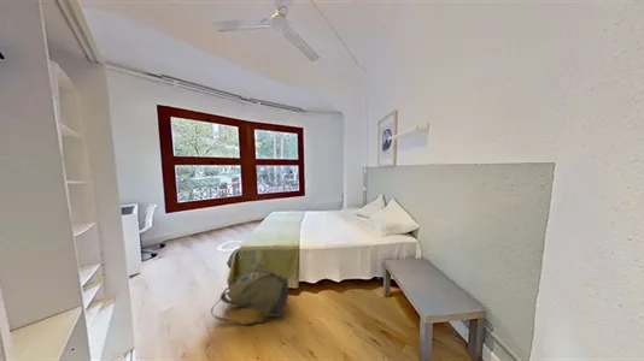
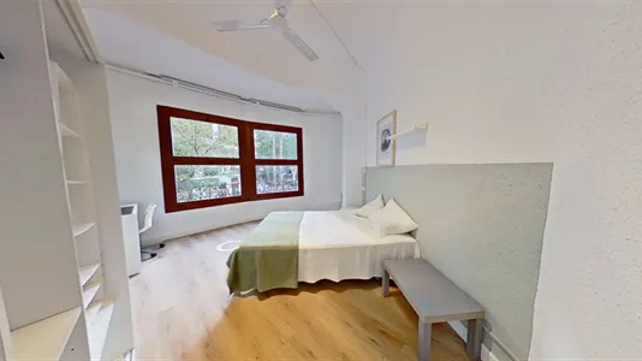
- backpack (252, 290)
